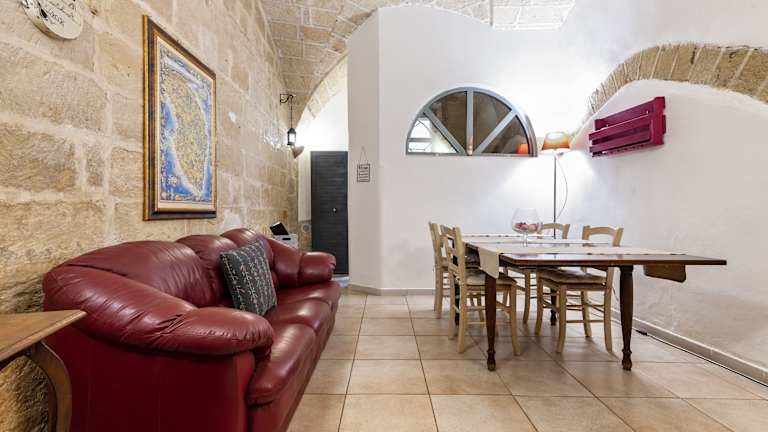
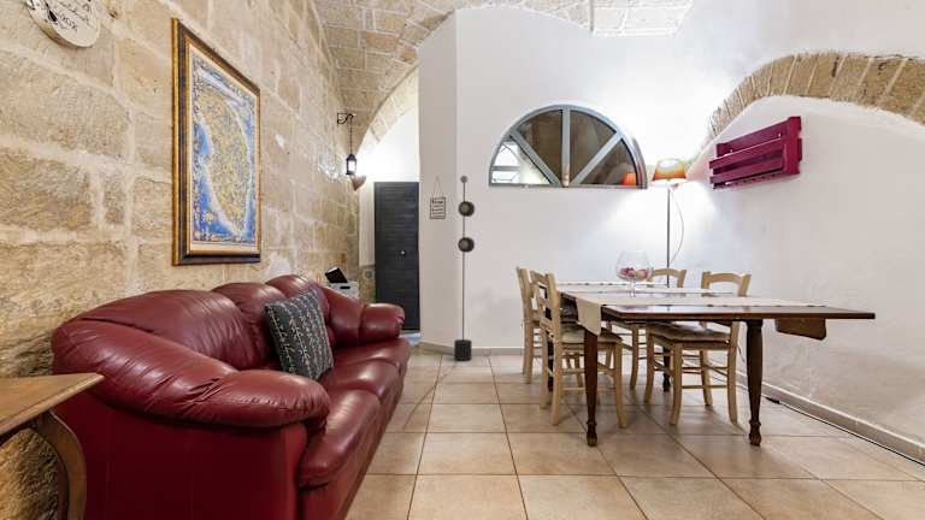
+ floor lamp (462, 271)
